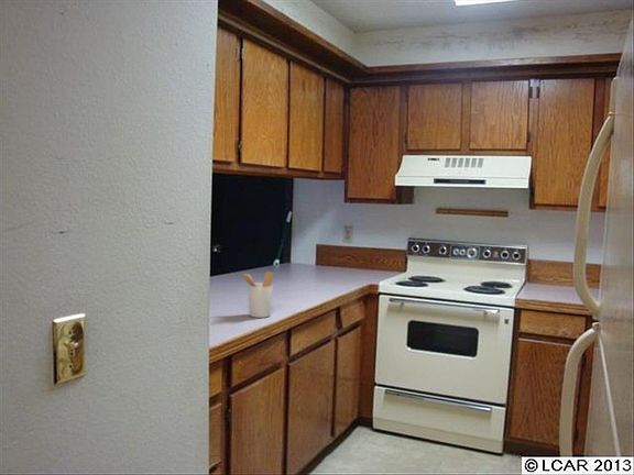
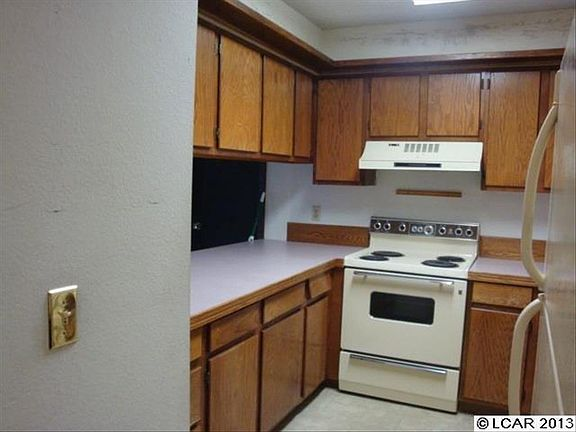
- utensil holder (255, 292)
